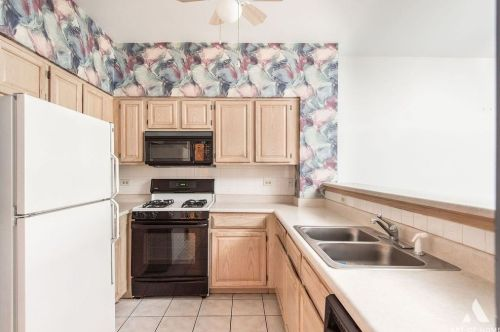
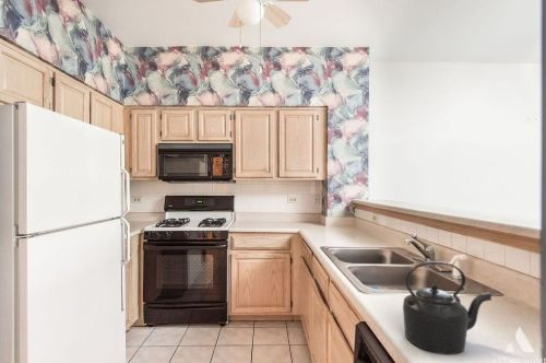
+ kettle (448, 300)
